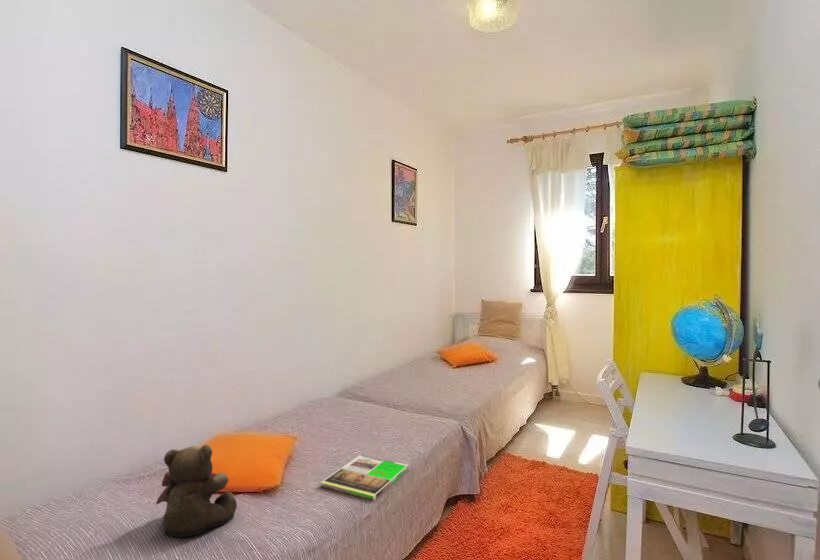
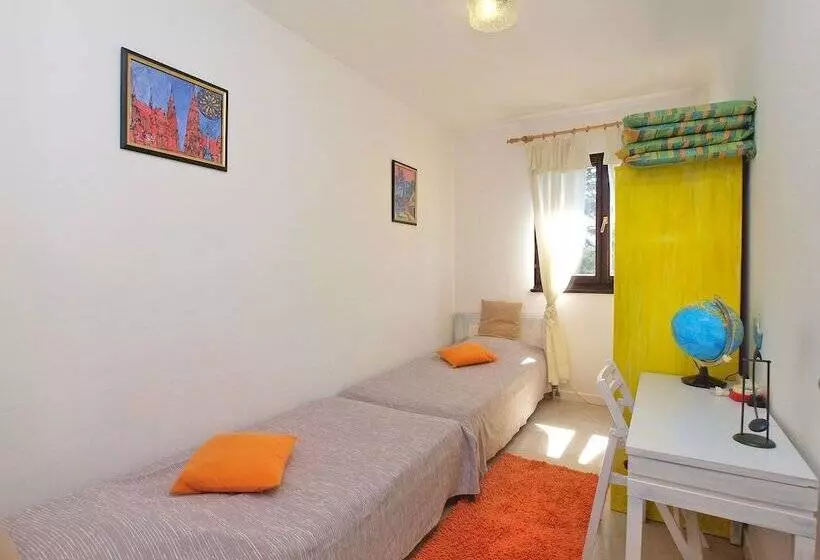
- teddy bear (196, 483)
- magazine (366, 475)
